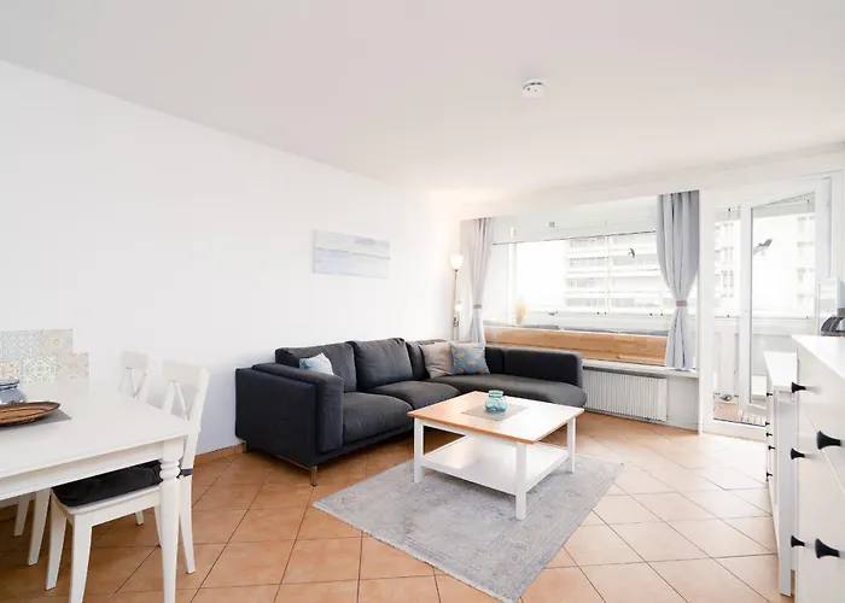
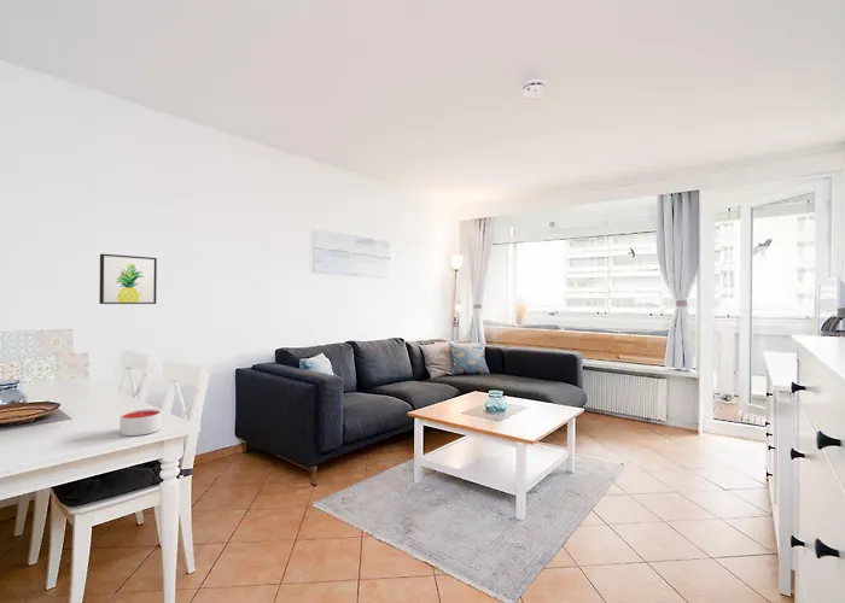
+ wall art (129, 280)
+ candle (140, 421)
